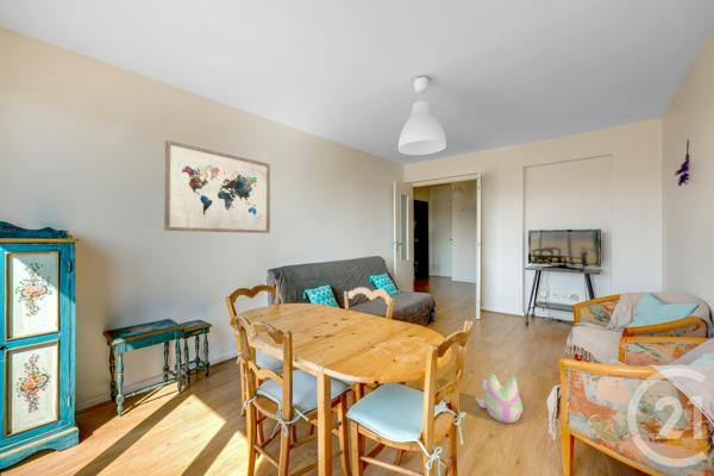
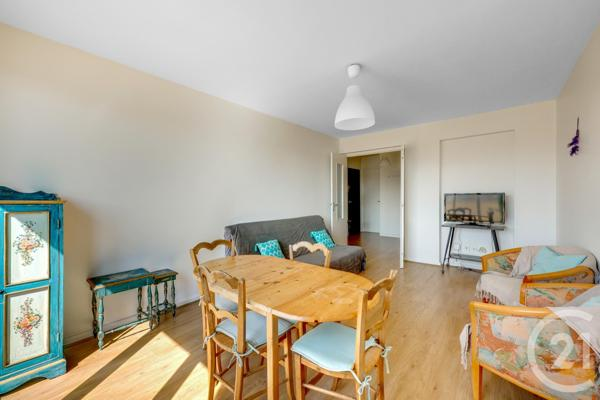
- plush toy (501, 394)
- wall art (224, 193)
